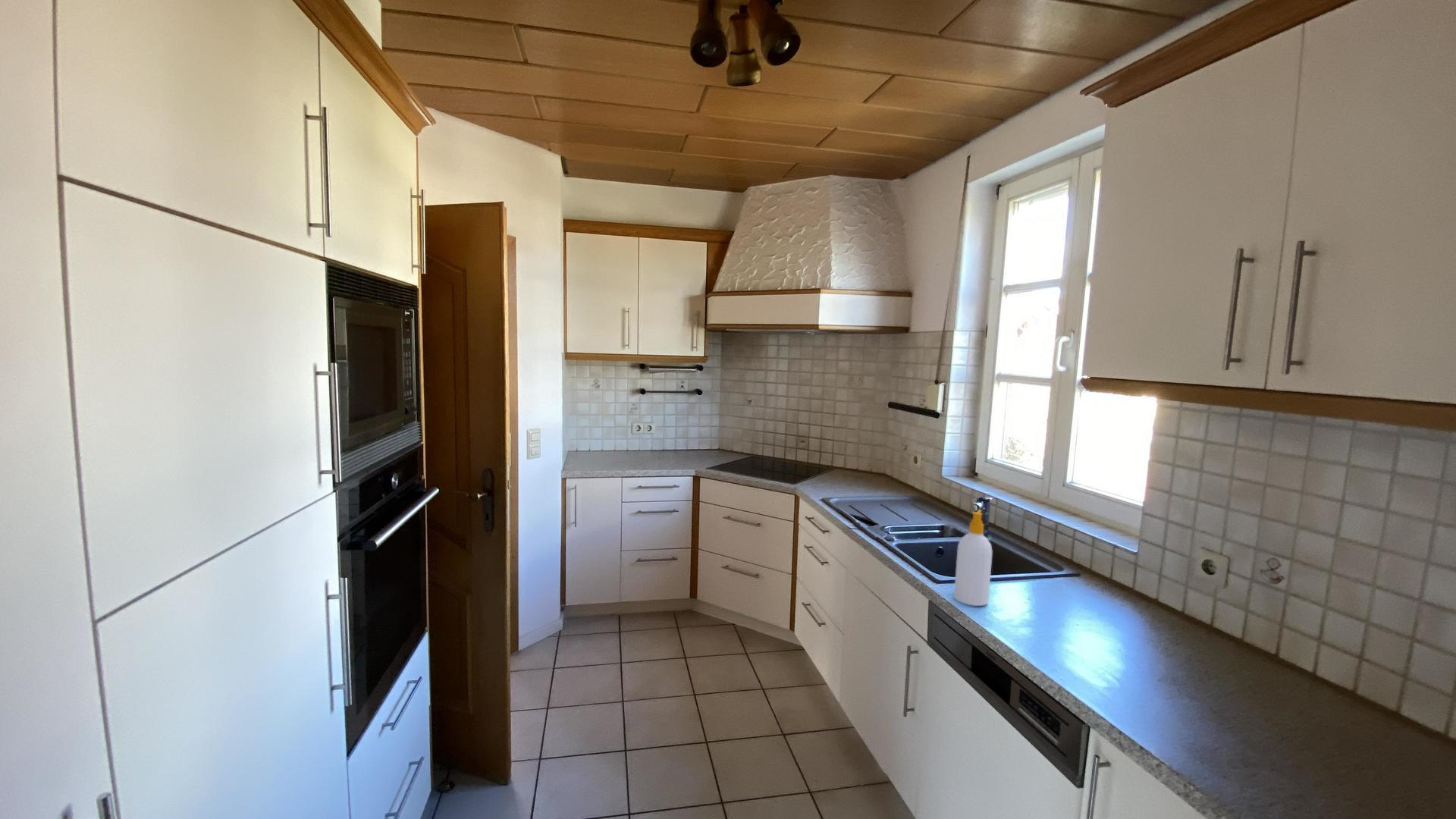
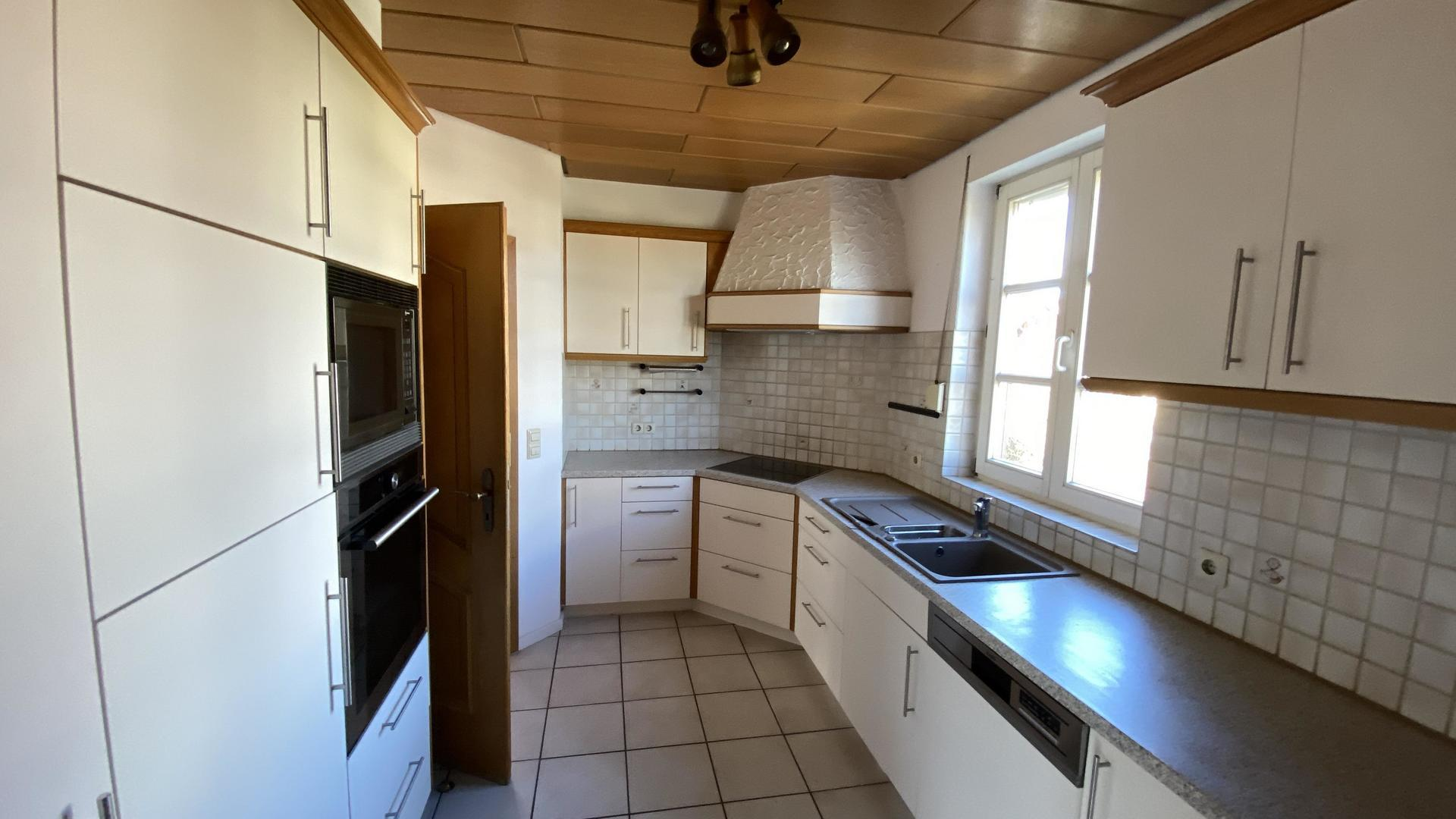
- soap bottle (974, 556)
